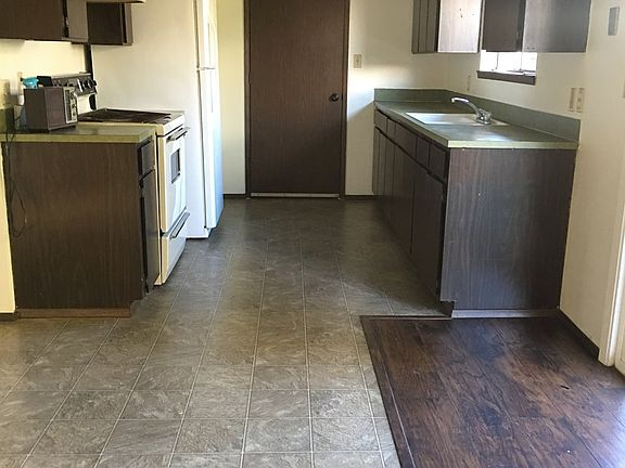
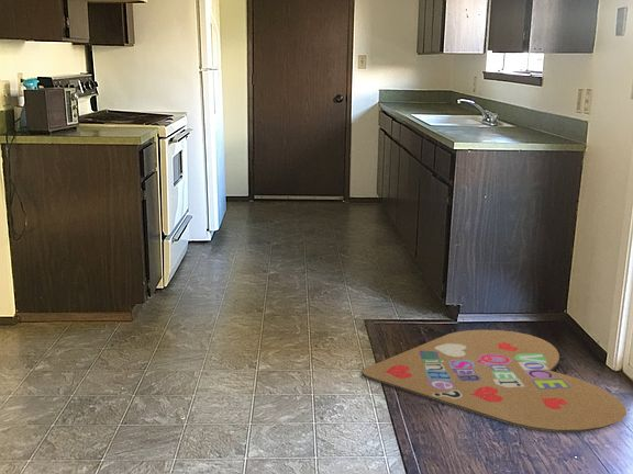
+ rug (477, 373)
